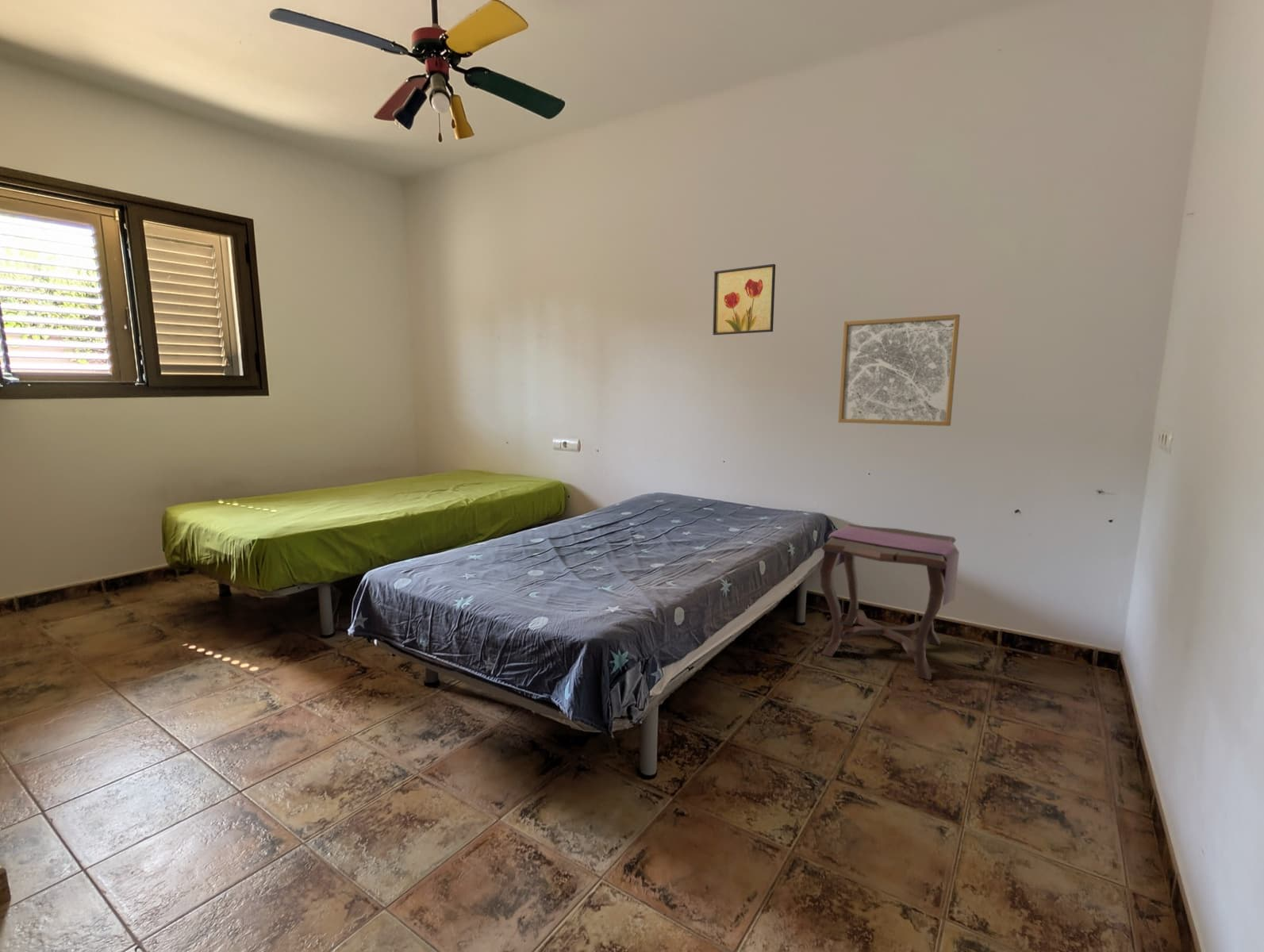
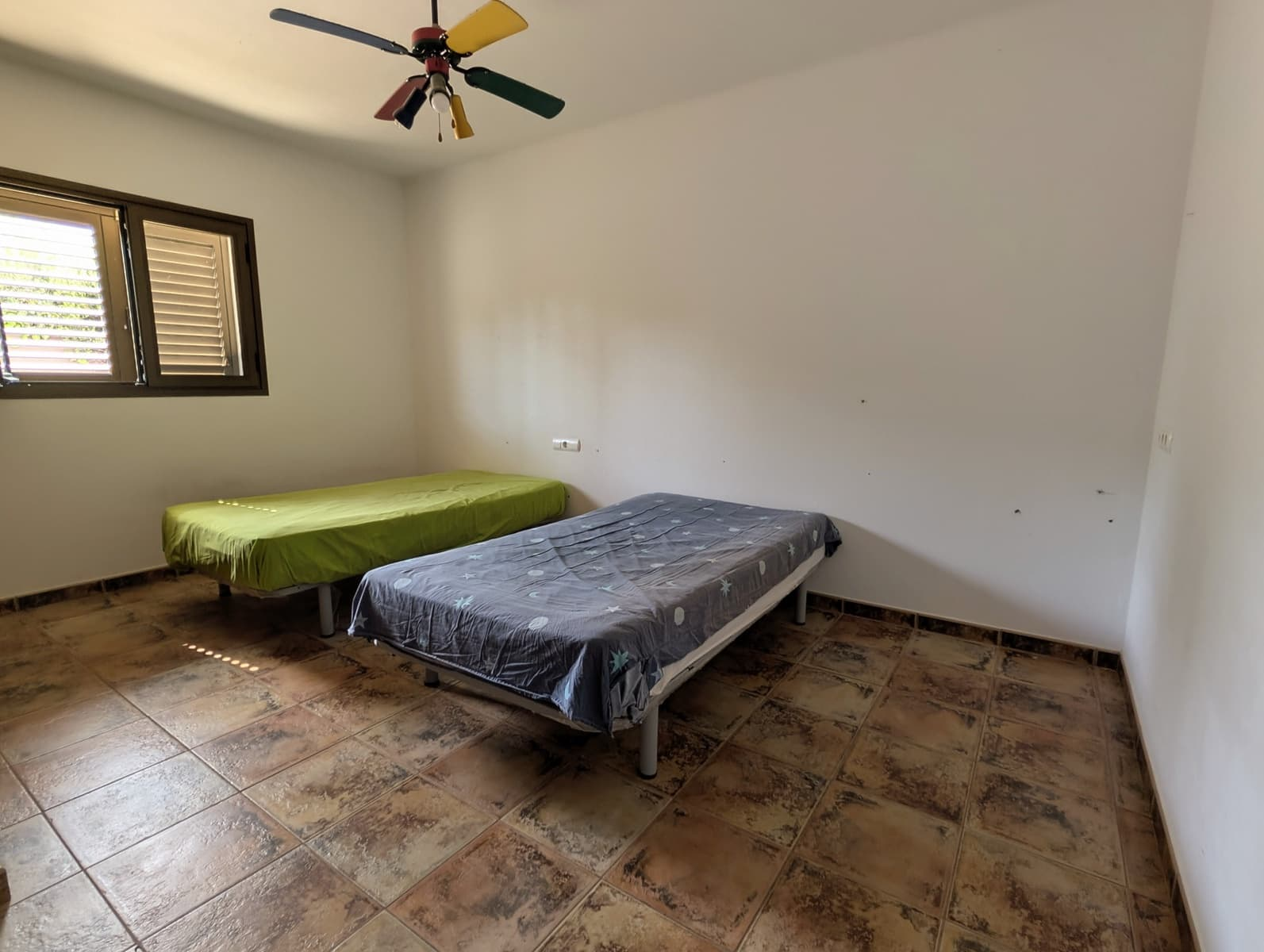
- wall art (895, 371)
- wall art (743, 301)
- side table (863, 612)
